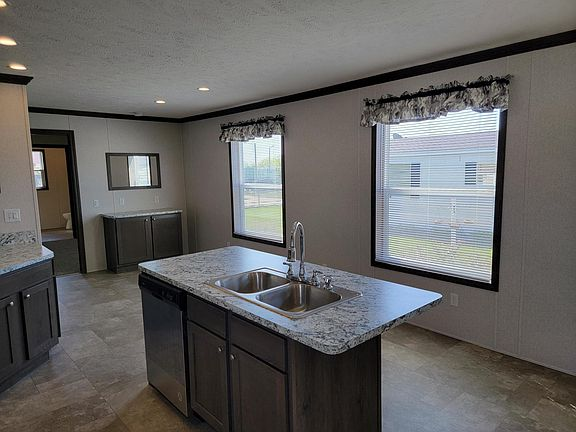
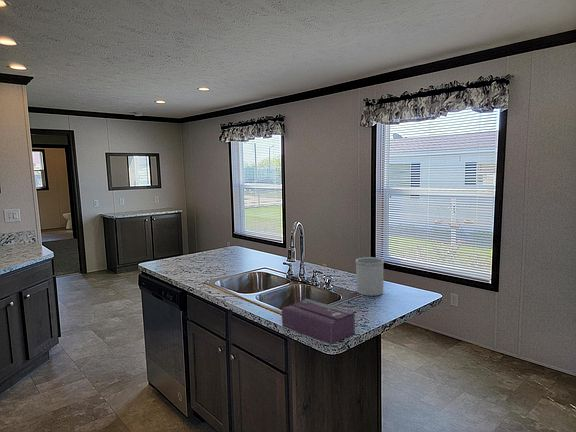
+ utensil holder (369, 276)
+ tissue box (317, 319)
